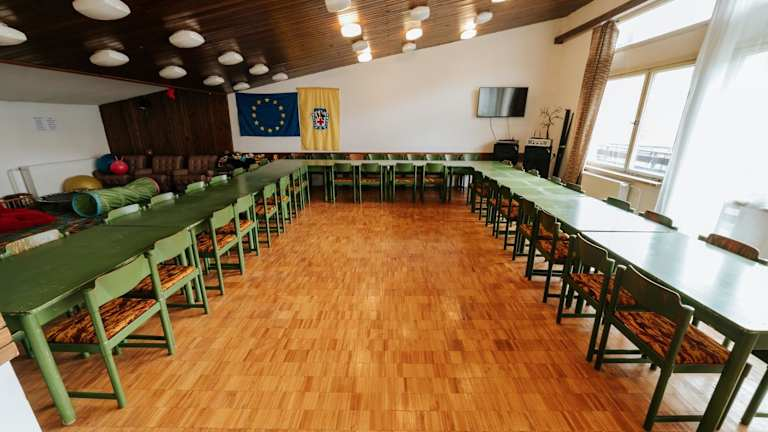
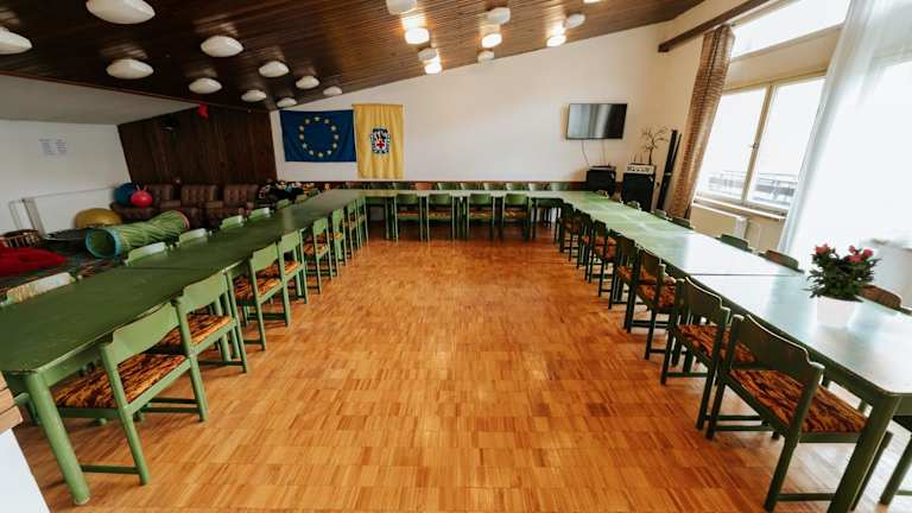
+ potted flower (838, 284)
